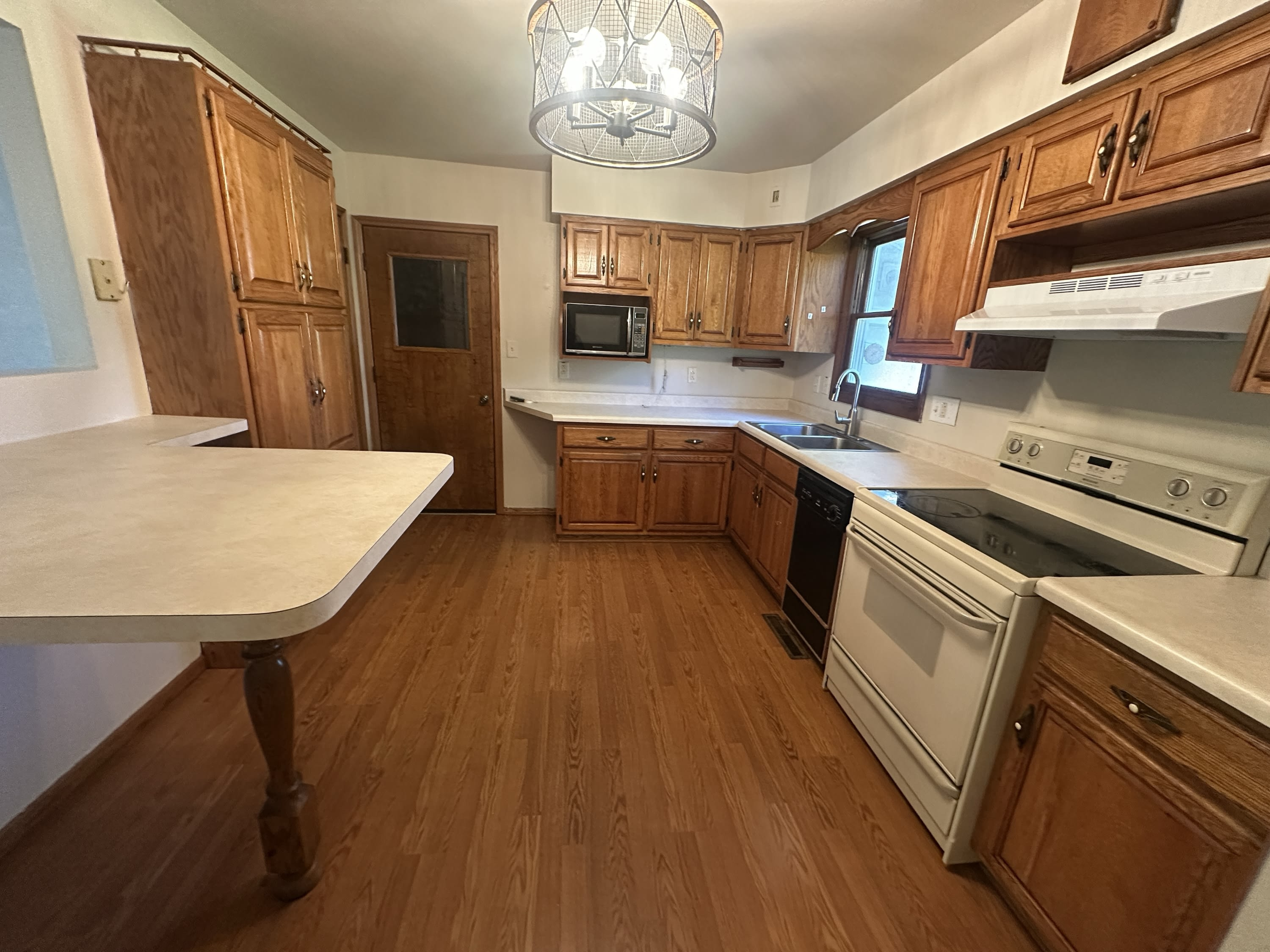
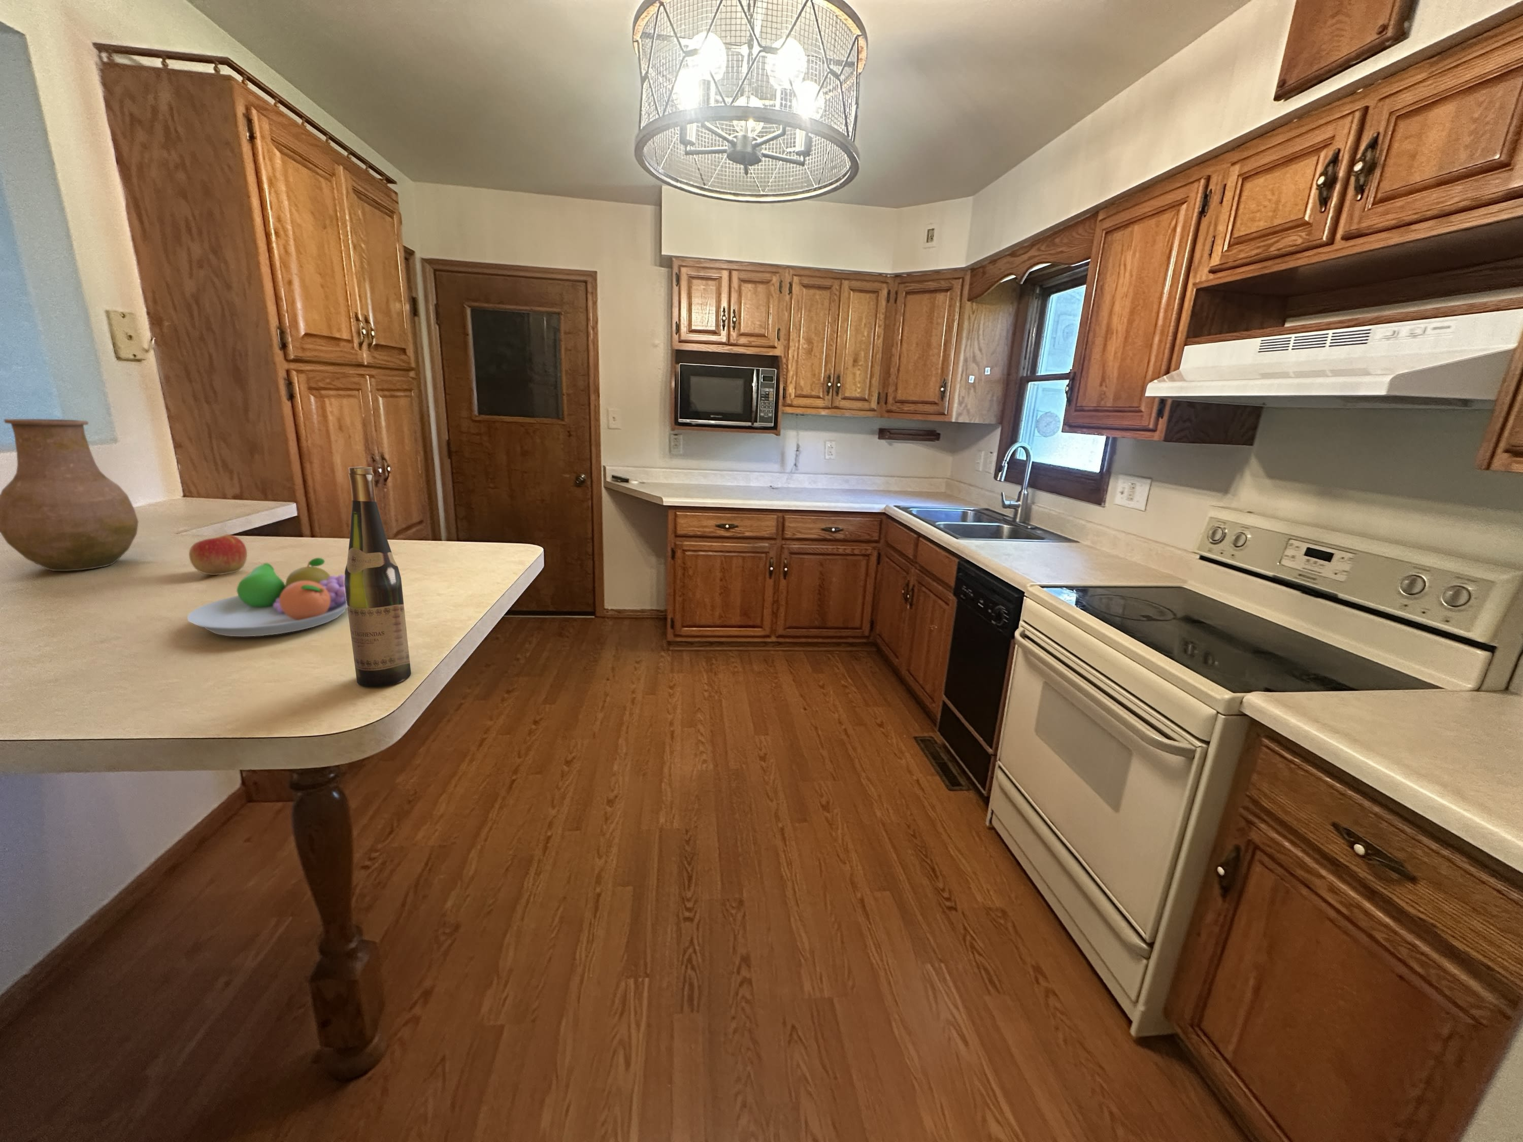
+ vase (65, 495)
+ wine bottle (373, 577)
+ fruit bowl (277, 591)
+ apple (218, 554)
